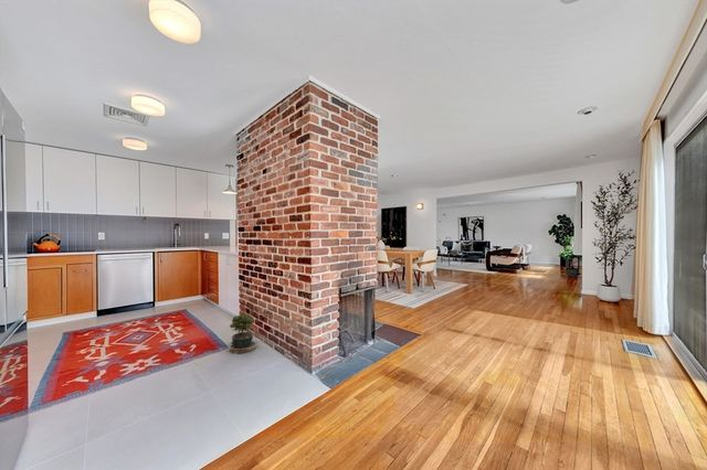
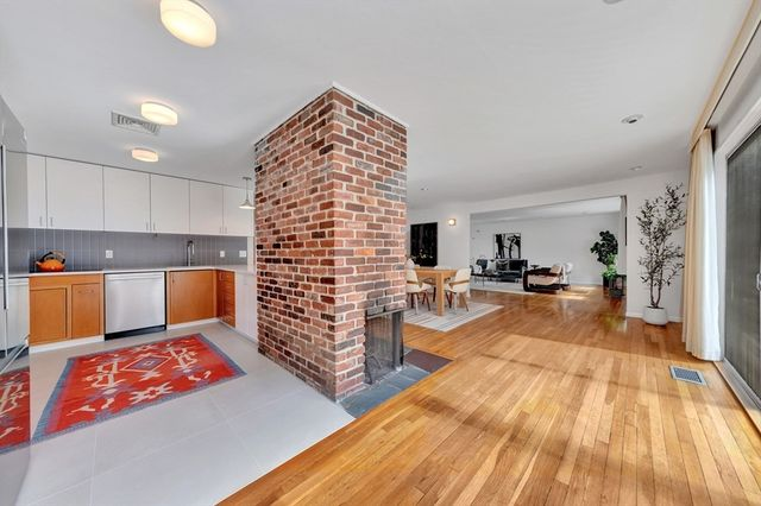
- potted plant (240, 330)
